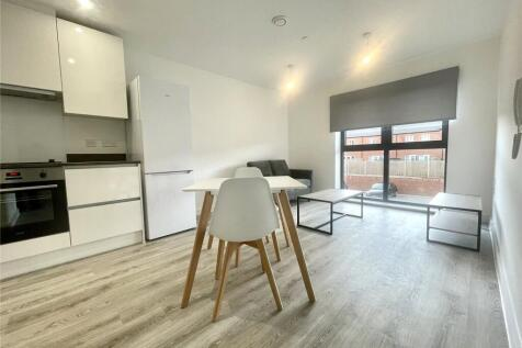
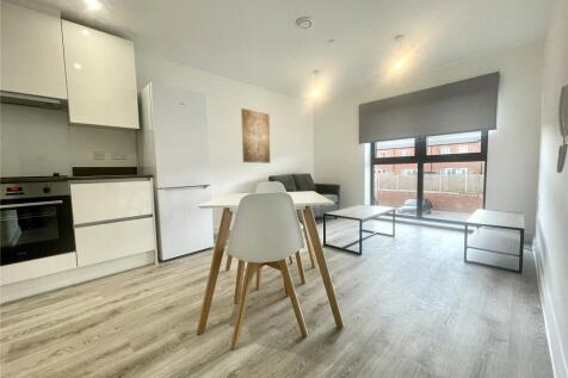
+ wall art (255, 137)
